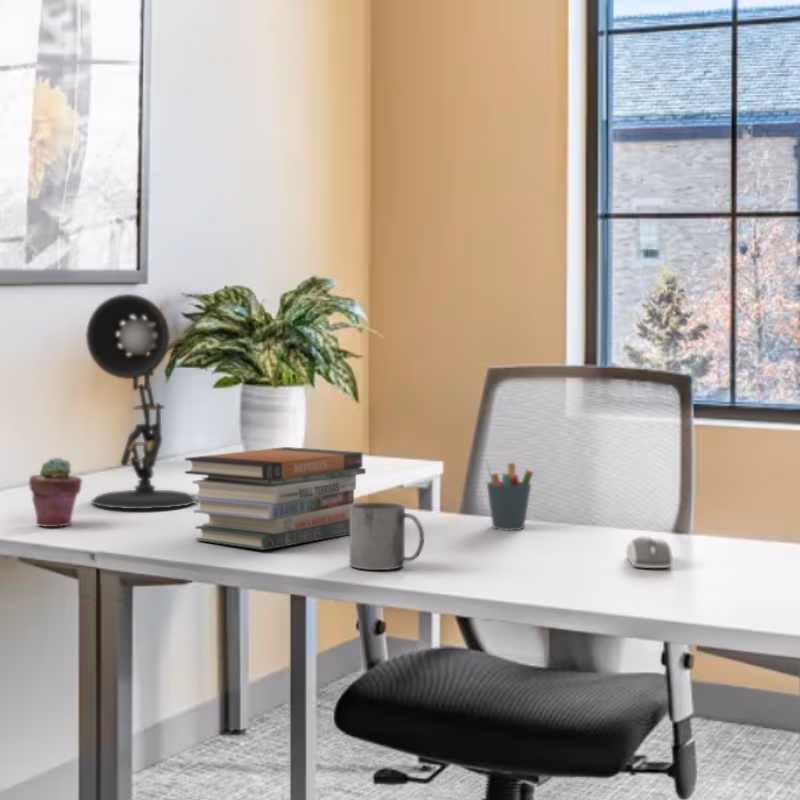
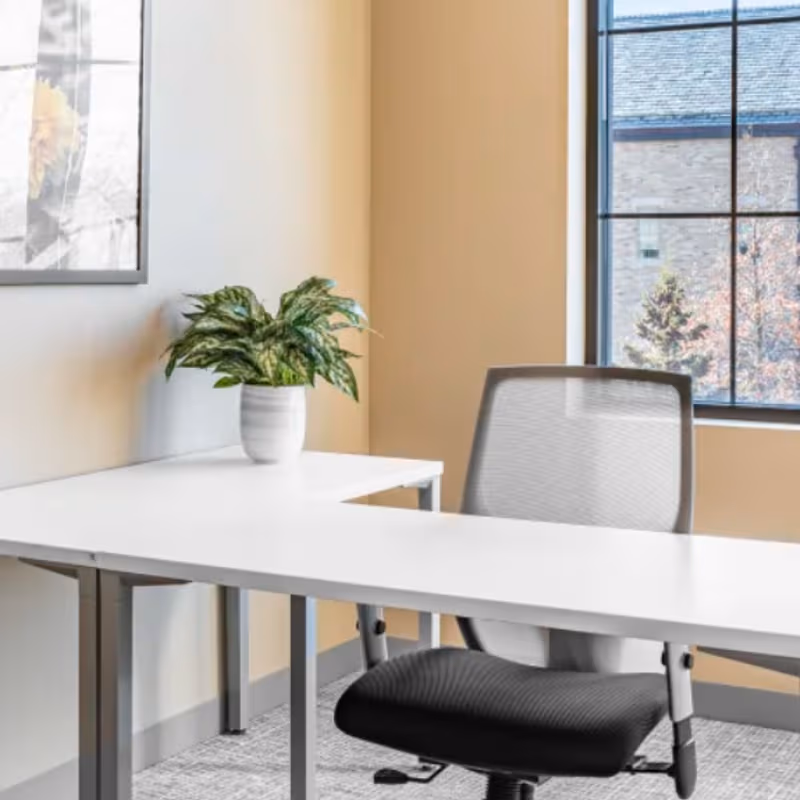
- book stack (277, 495)
- mug (387, 536)
- potted succulent (55, 490)
- pen holder (509, 493)
- computer mouse (648, 548)
- desk lamp (143, 399)
